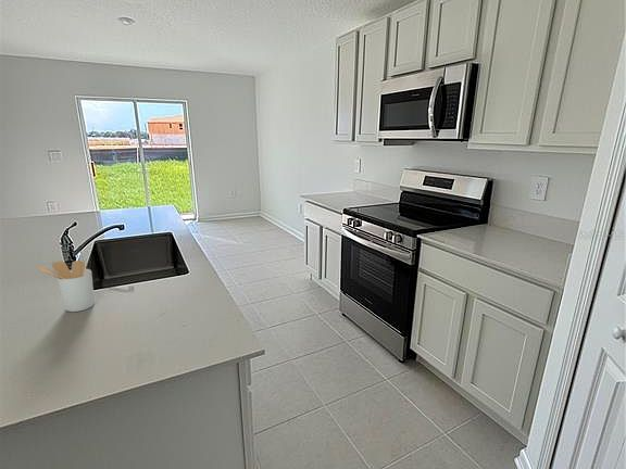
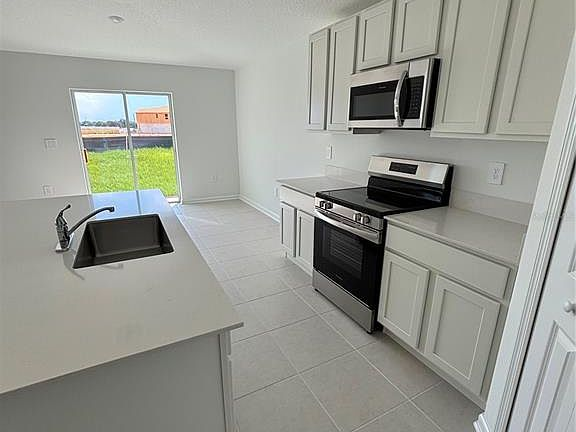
- utensil holder (67, 284)
